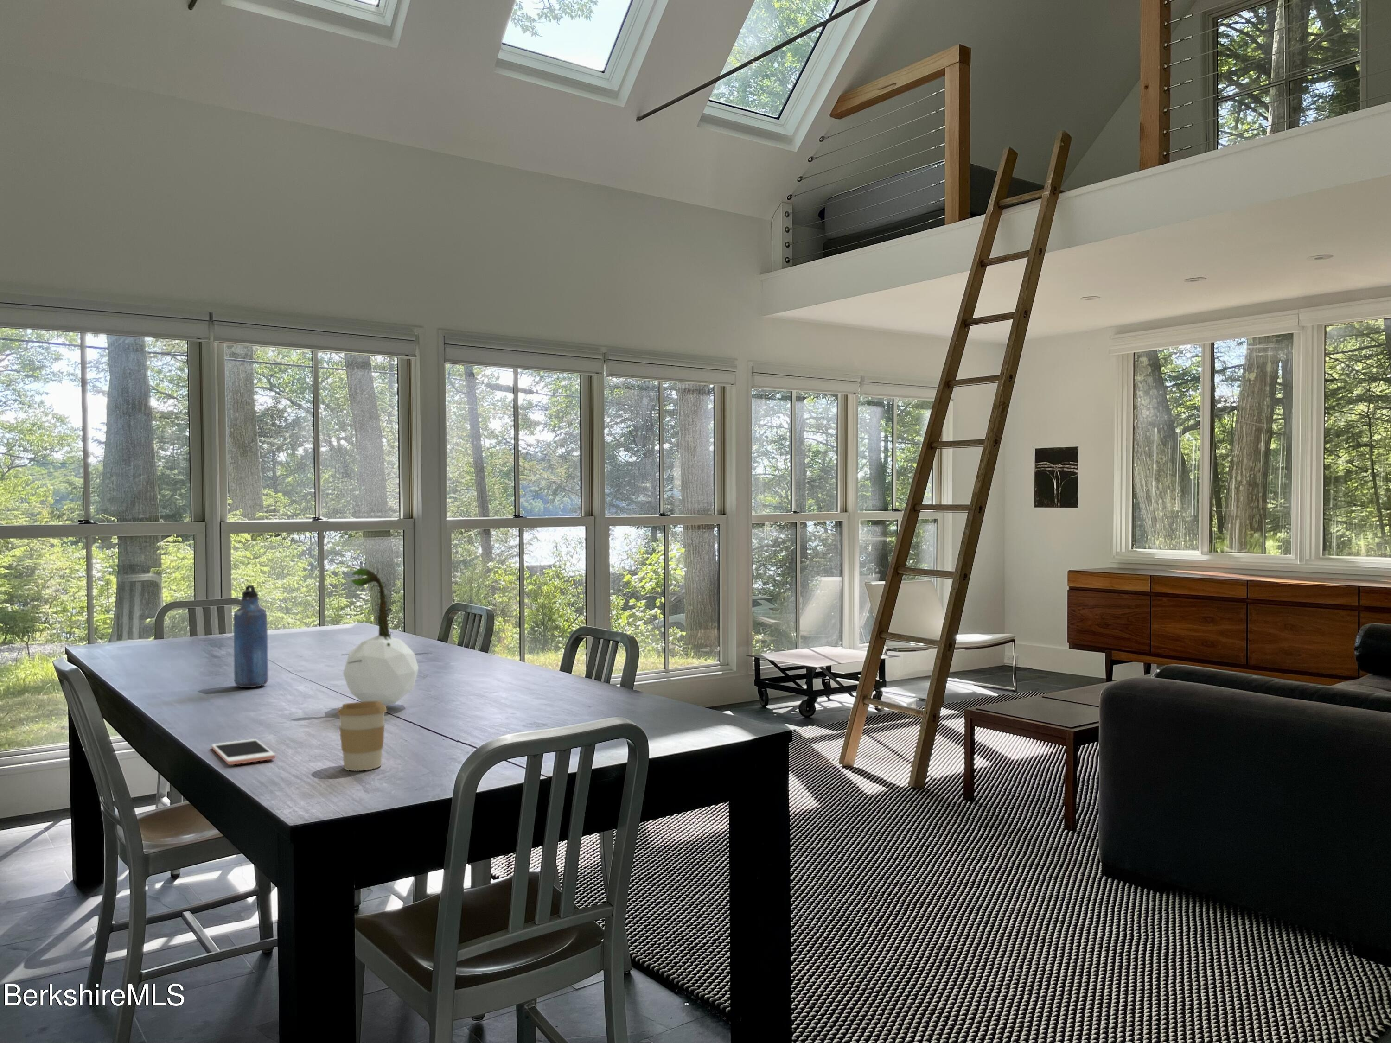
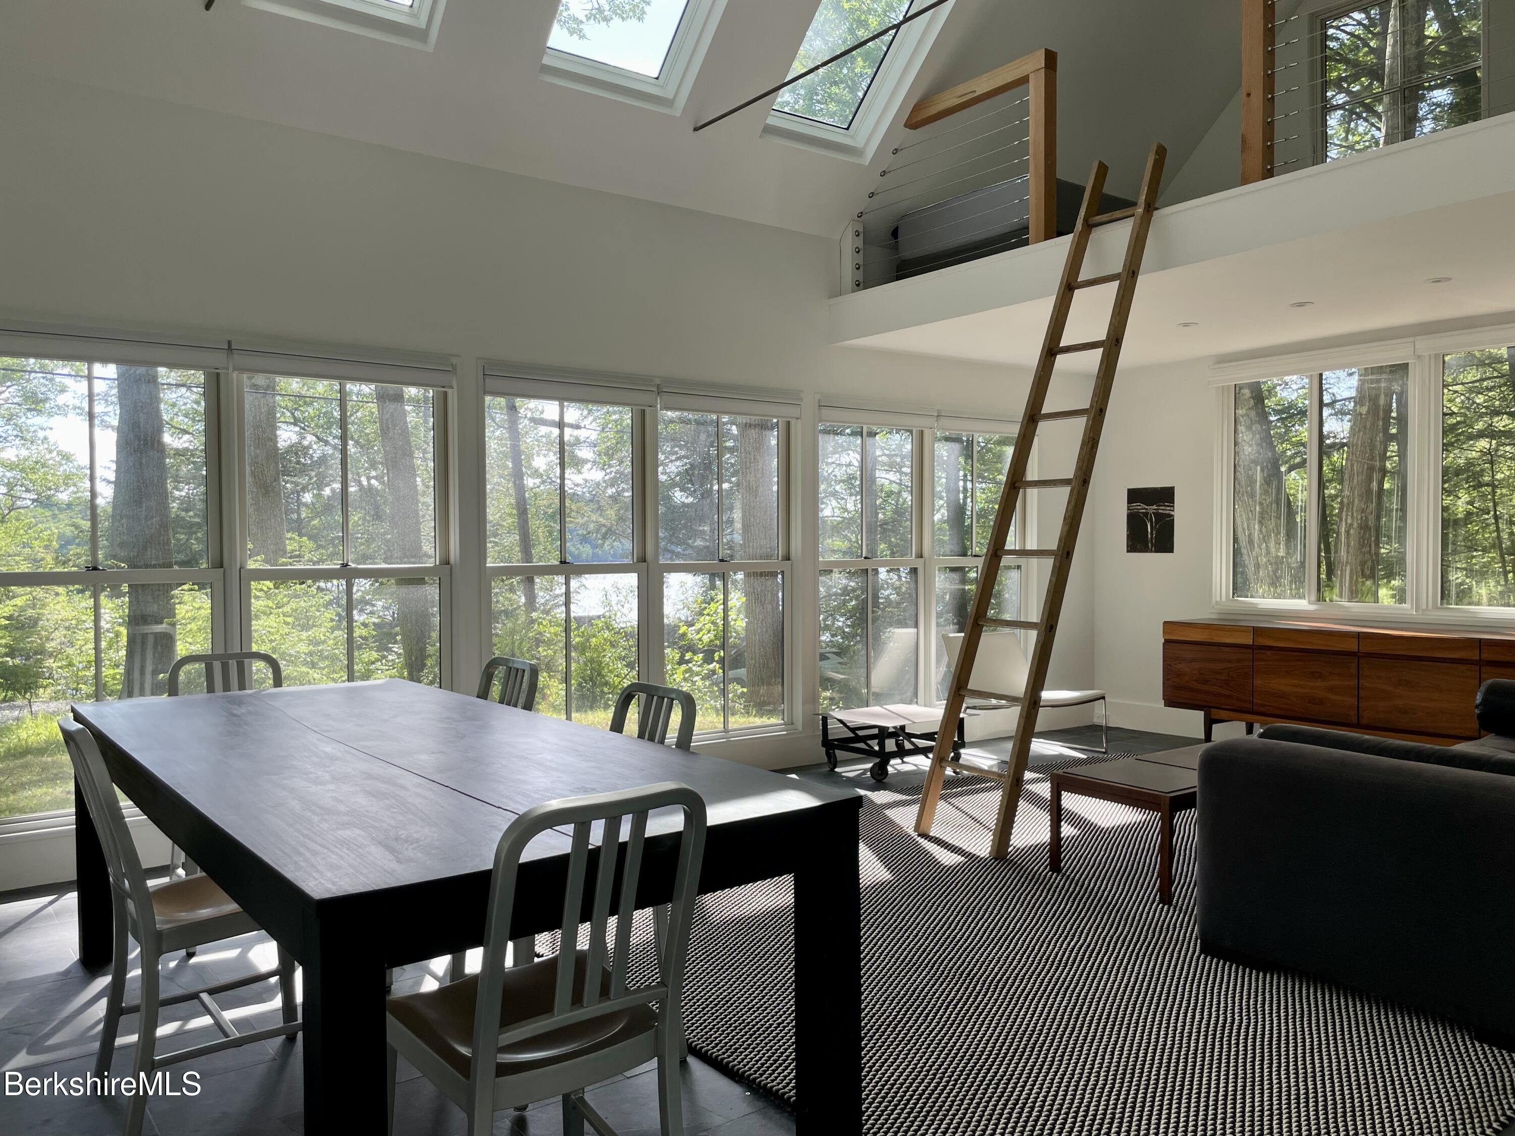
- water bottle (250, 635)
- plant (388, 637)
- cell phone (242, 750)
- coffee cup (363, 733)
